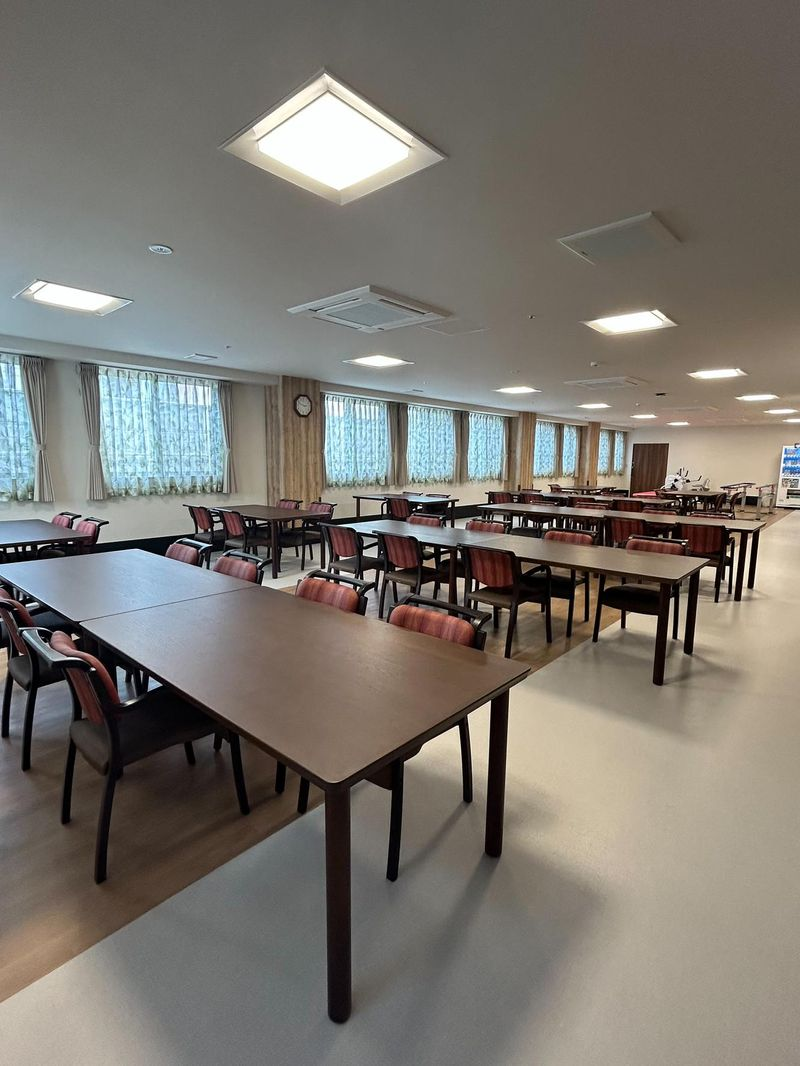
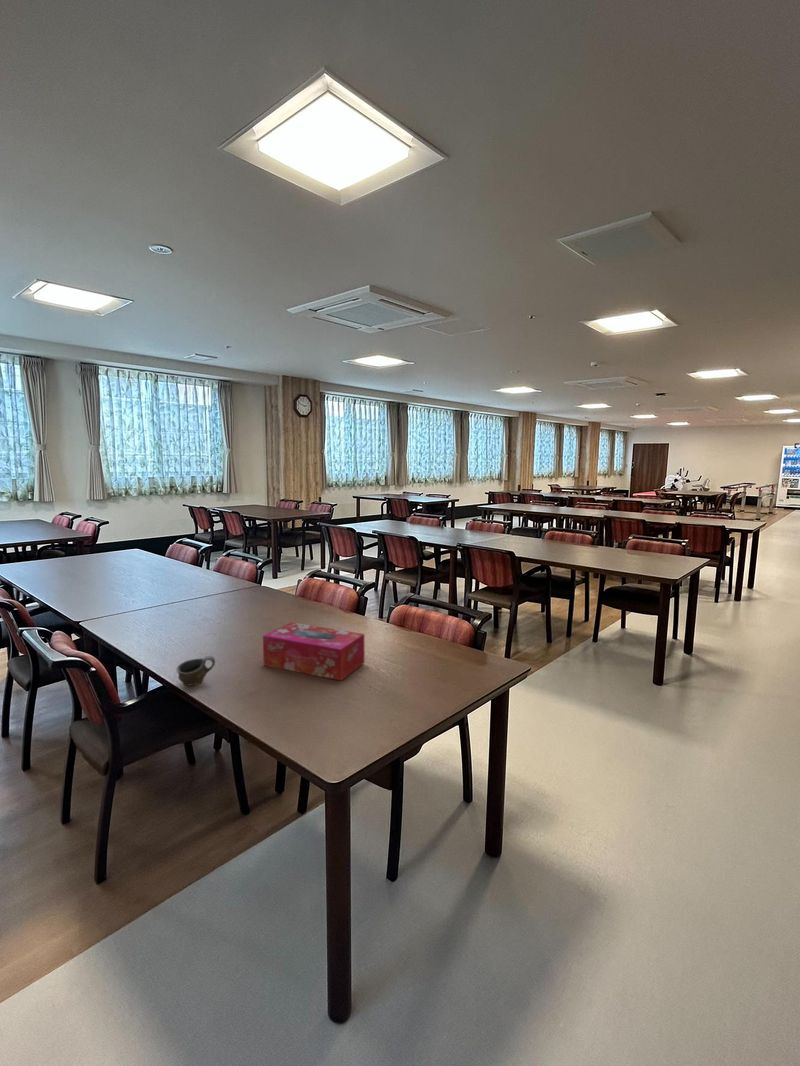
+ tissue box (314, 649)
+ cup (193, 670)
